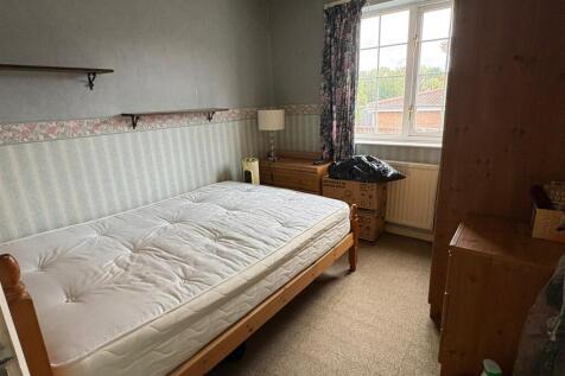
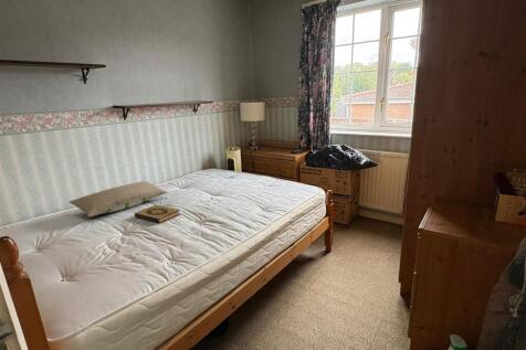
+ hardback book (157, 213)
+ pillow (122, 197)
